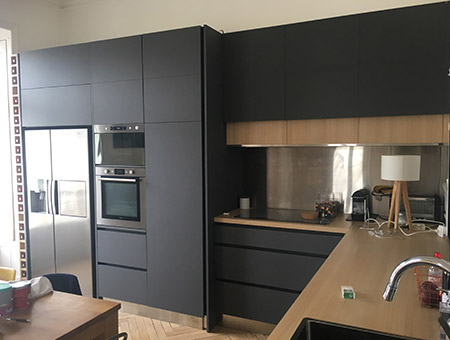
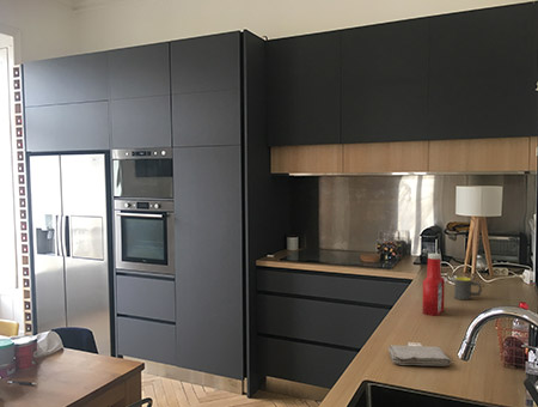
+ mug (467, 288)
+ soap bottle (433, 283)
+ washcloth (417, 354)
